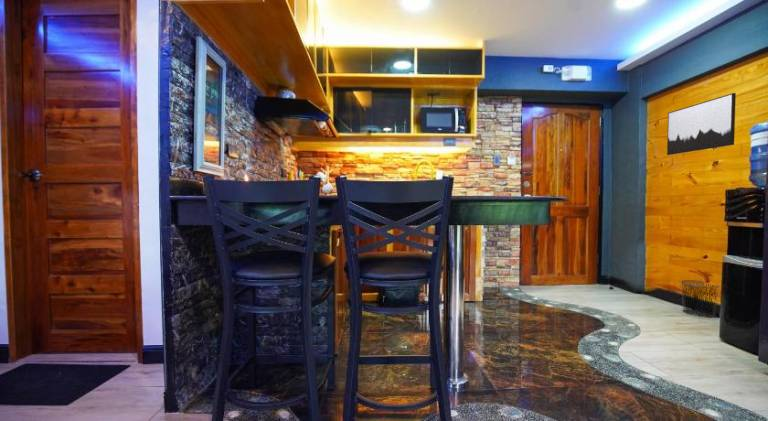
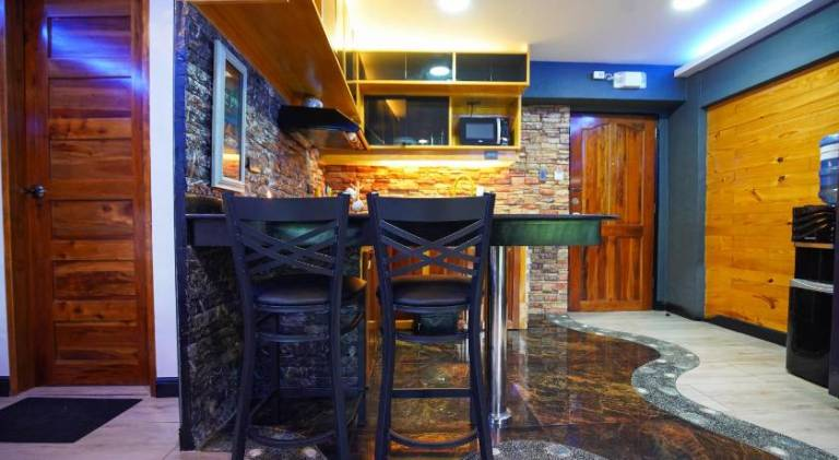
- waste bin (698, 298)
- wall art (697, 127)
